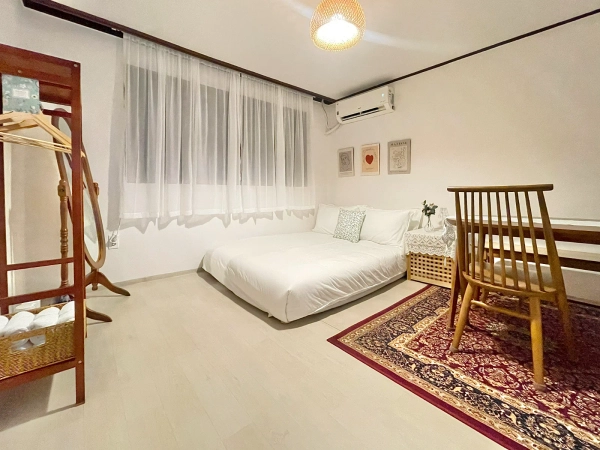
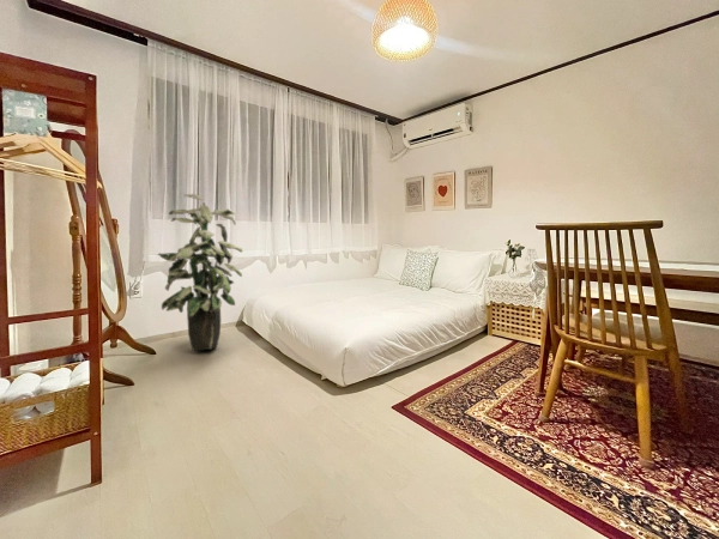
+ indoor plant (200, 272)
